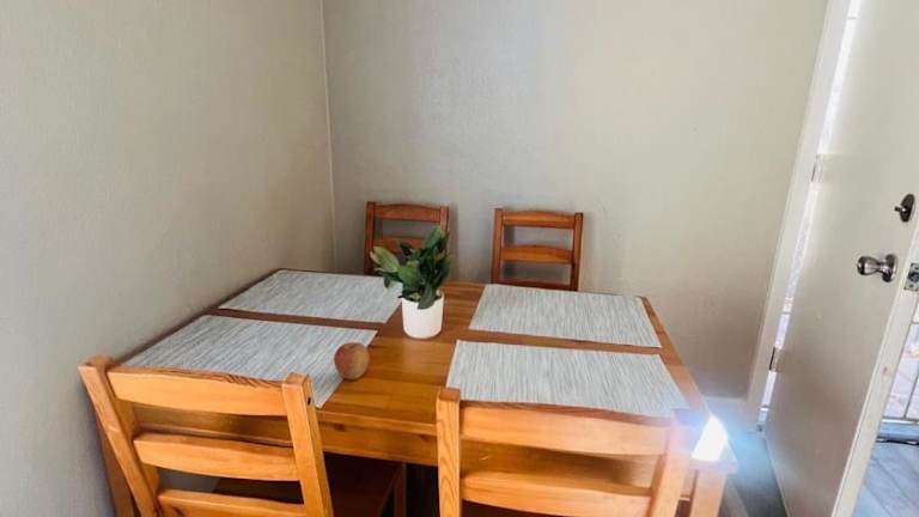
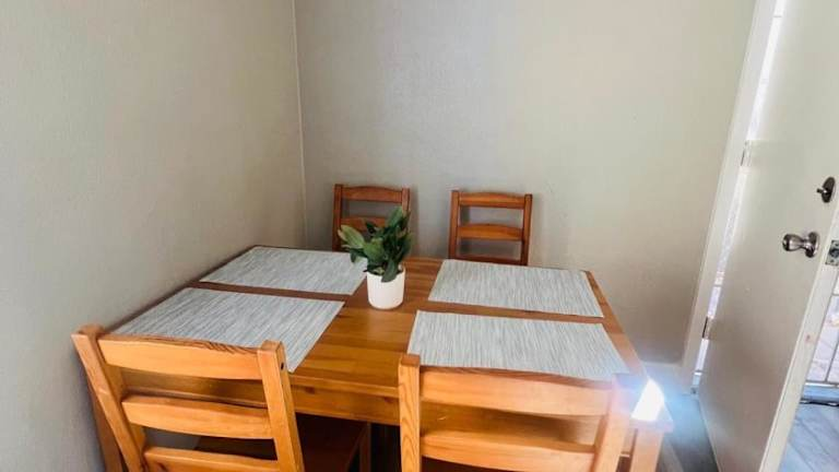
- apple (351, 360)
